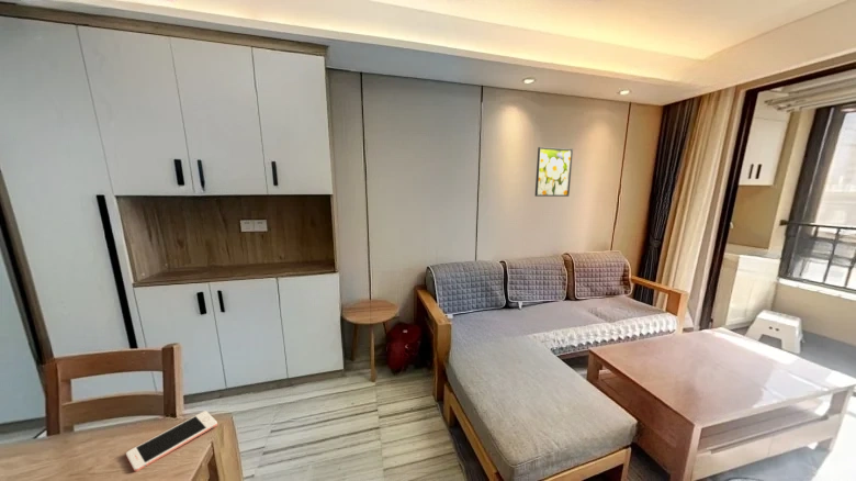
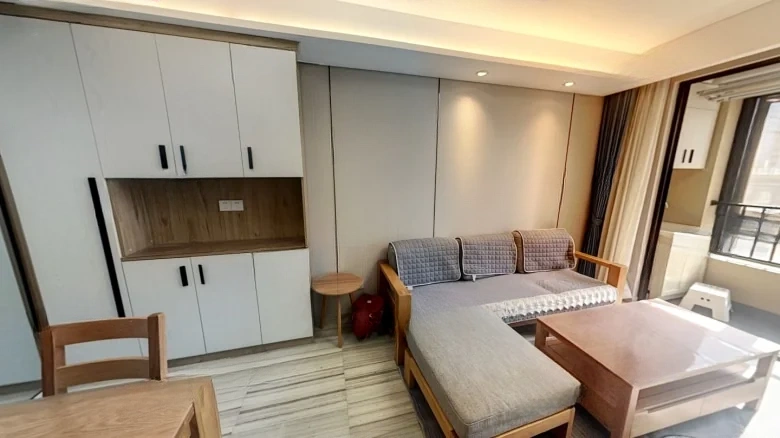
- cell phone (174, 437)
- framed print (553, 172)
